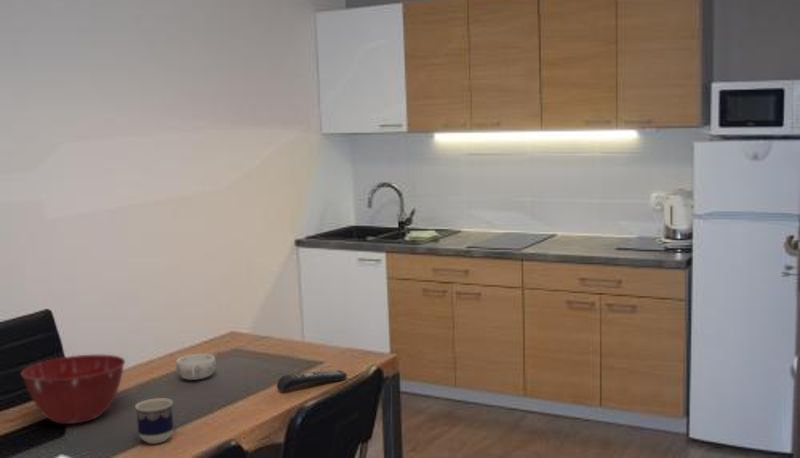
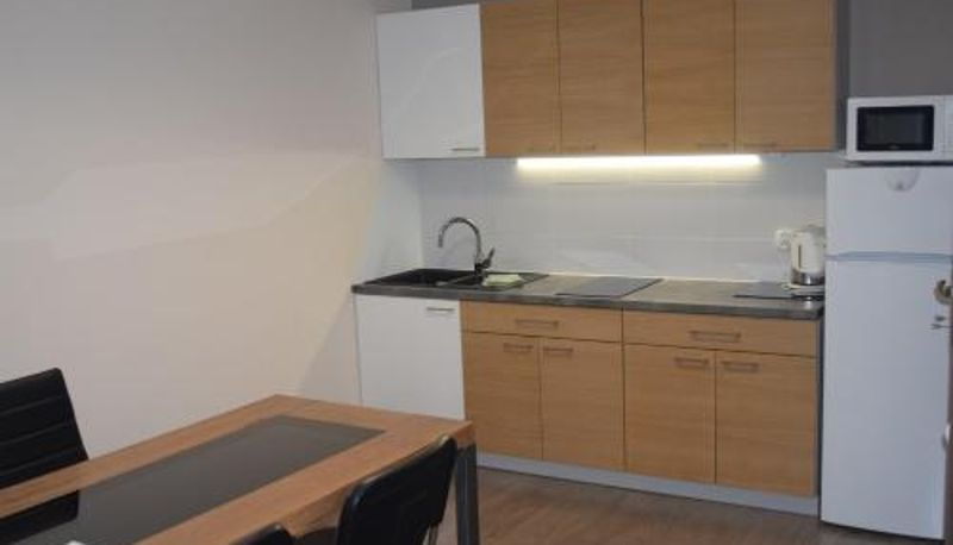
- remote control (312, 378)
- mixing bowl (76, 391)
- decorative bowl (195, 368)
- cup (153, 420)
